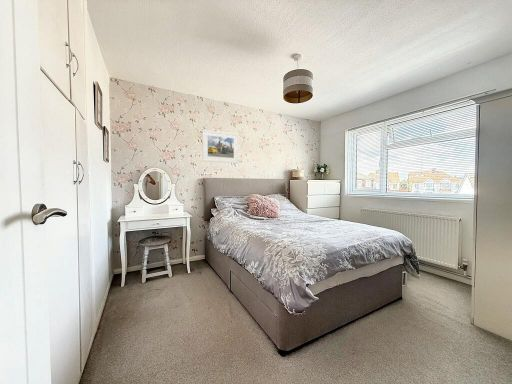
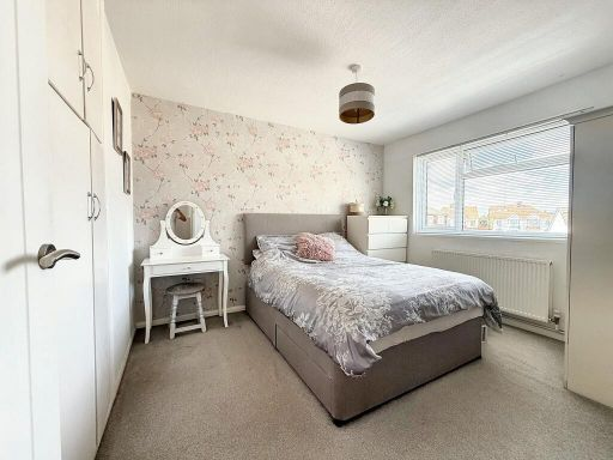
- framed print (220, 147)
